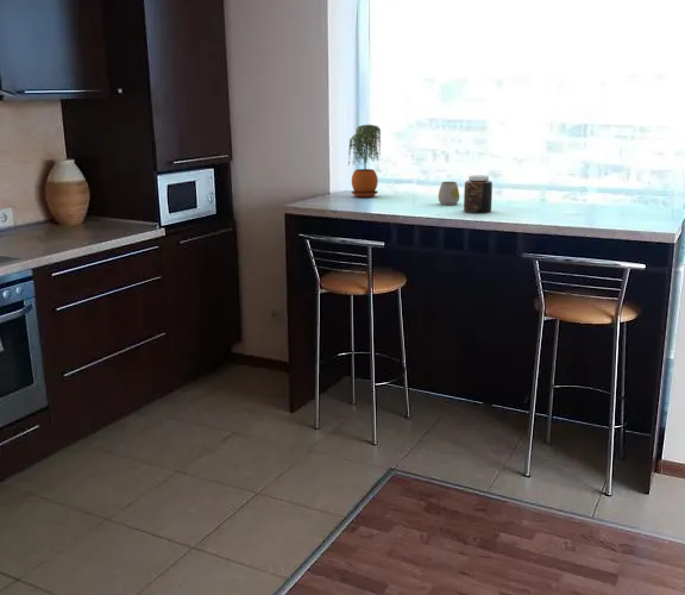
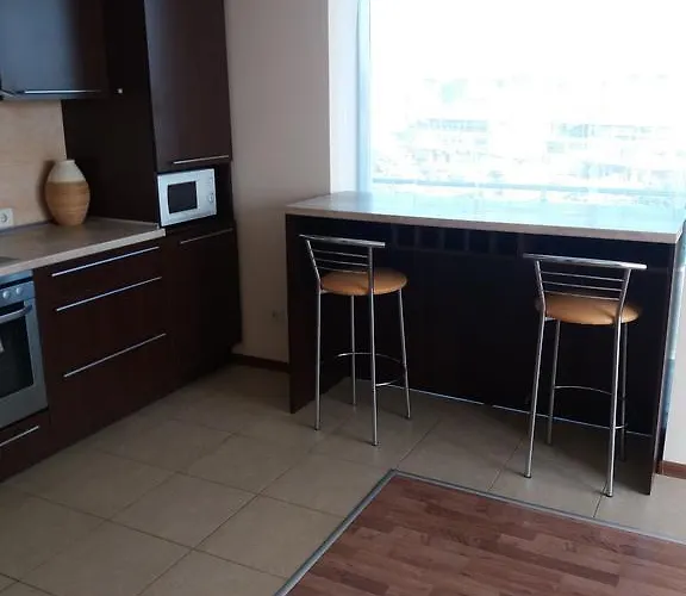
- mug (450, 193)
- jar (478, 193)
- potted plant (364, 161)
